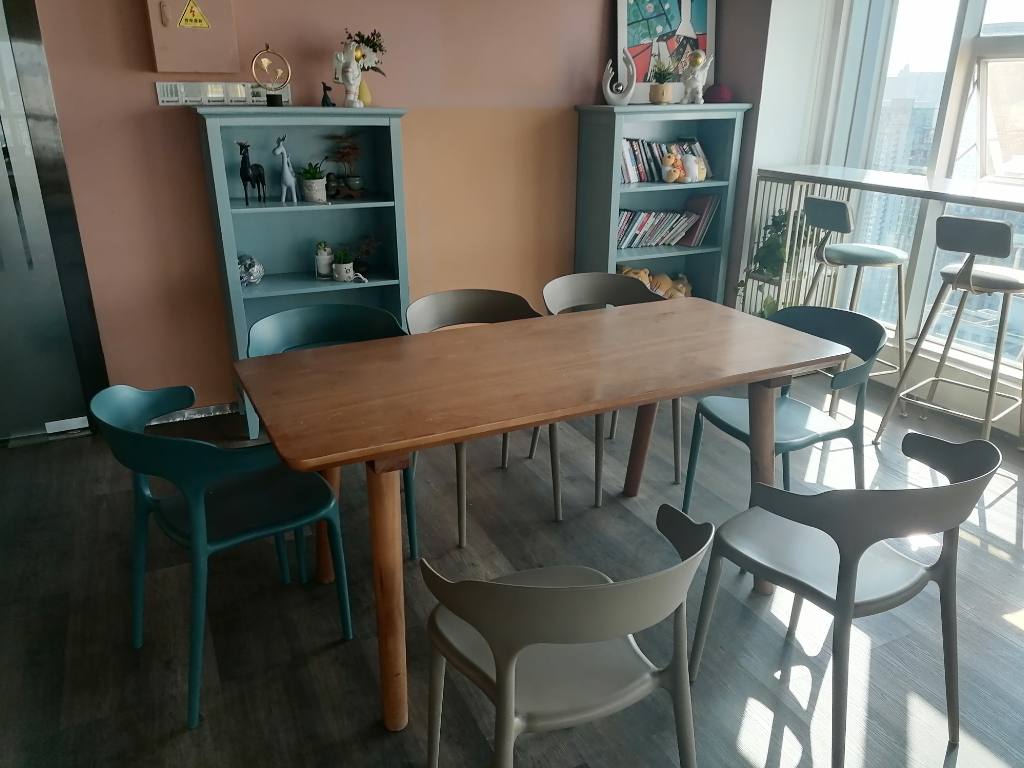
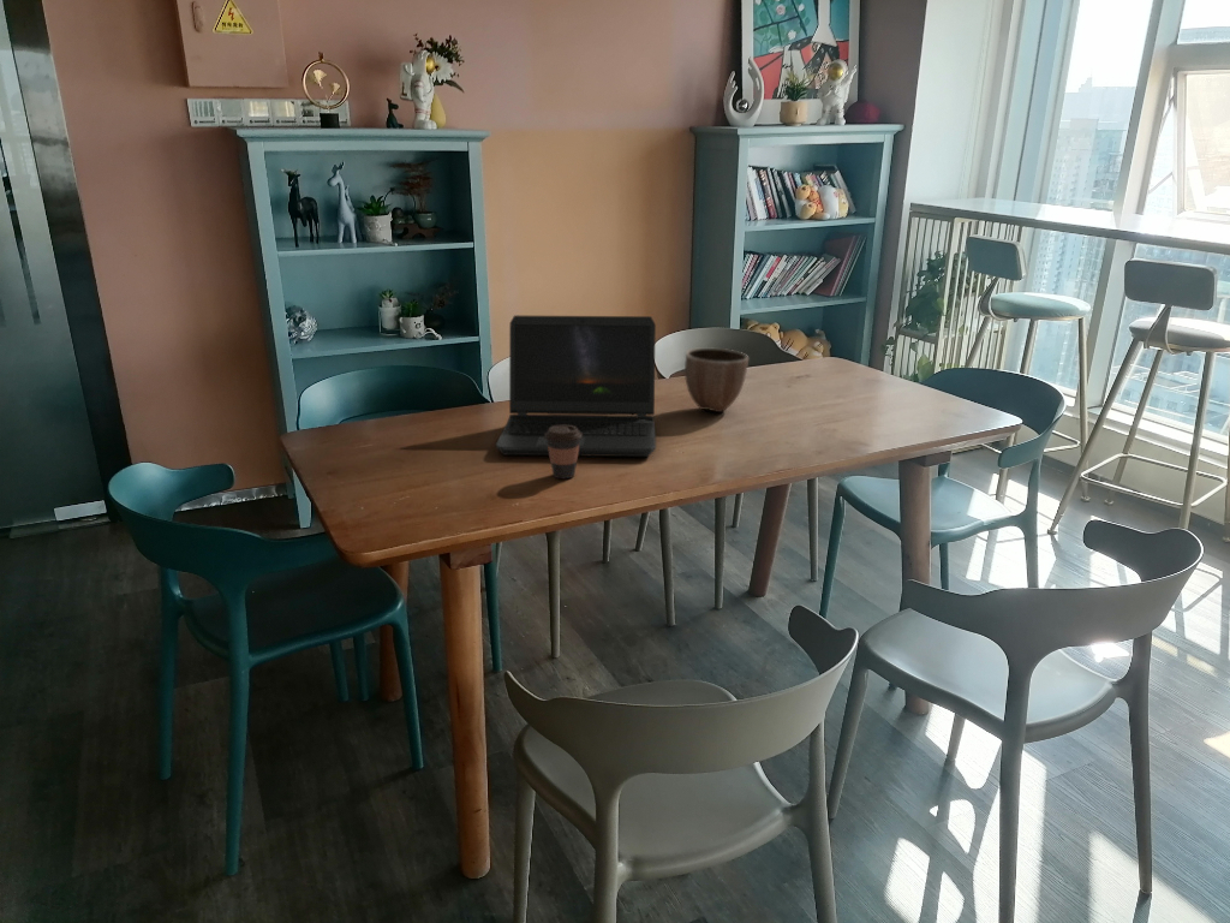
+ coffee cup (563, 452)
+ laptop computer (579, 383)
+ decorative bowl (715, 381)
